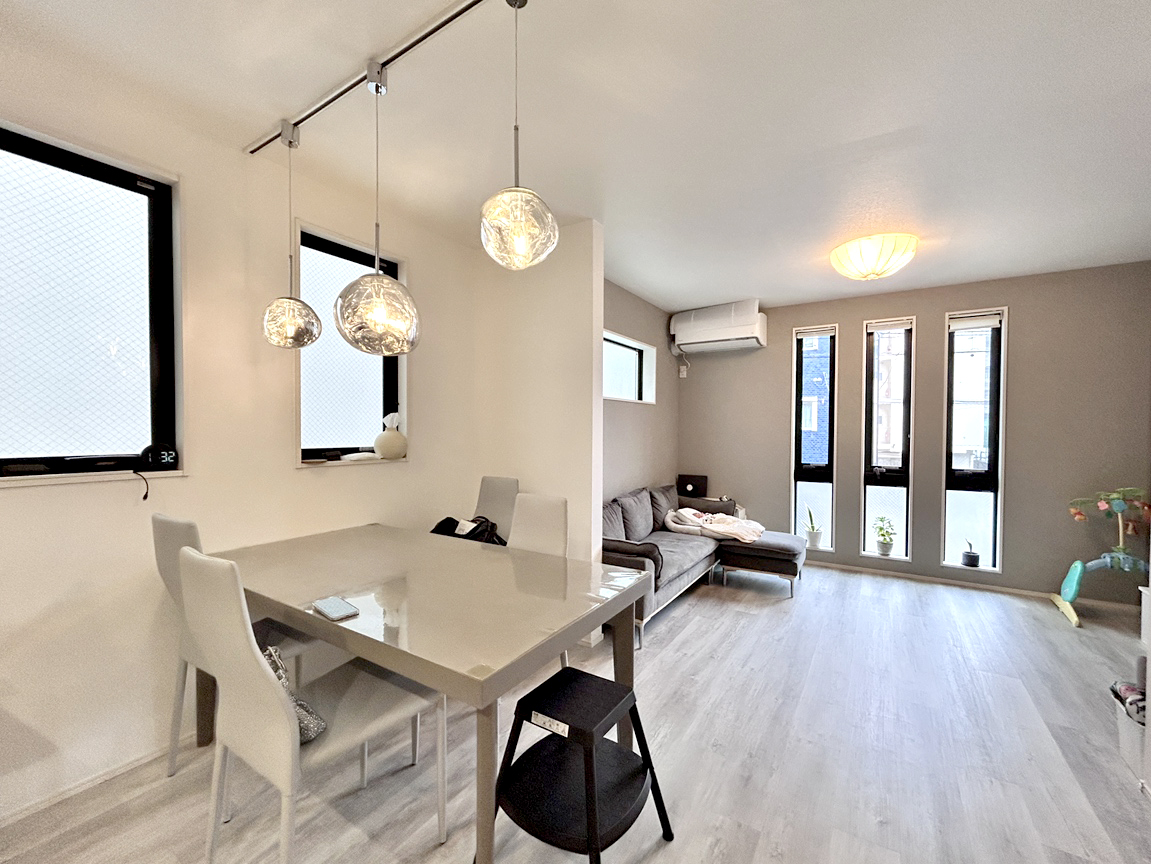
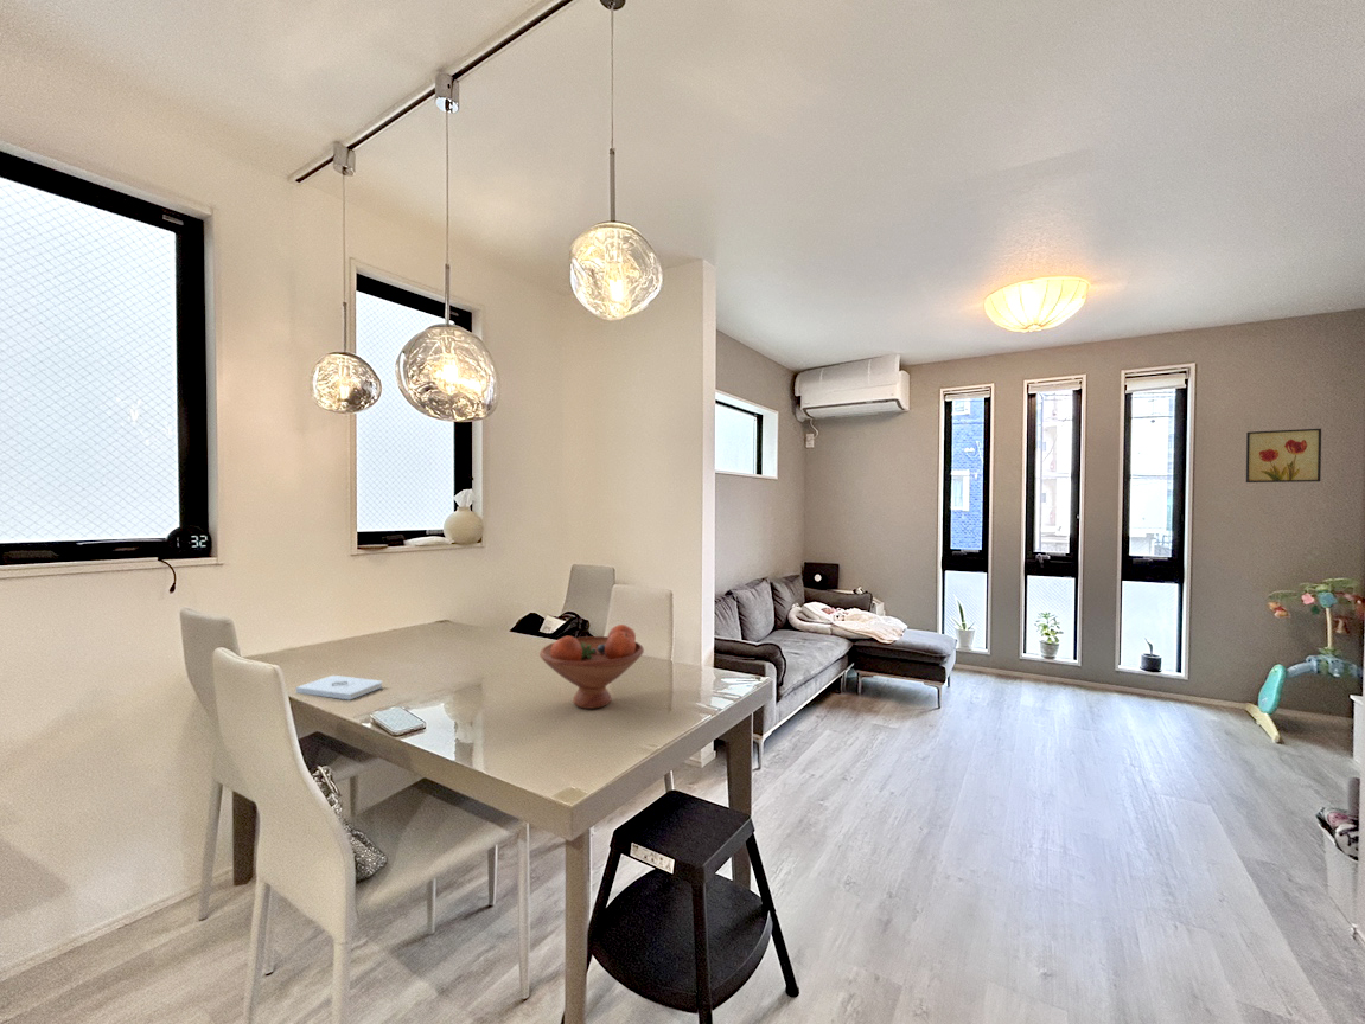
+ notepad (340, 686)
+ fruit bowl (592, 665)
+ wall art (1282, 456)
